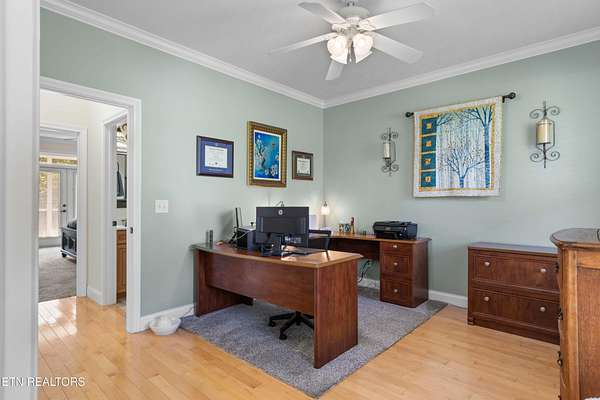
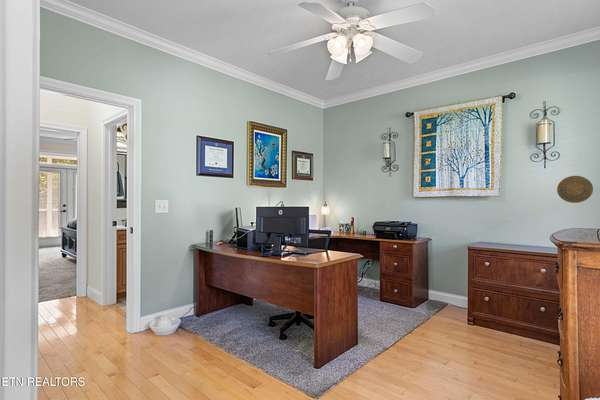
+ decorative plate (574, 189)
